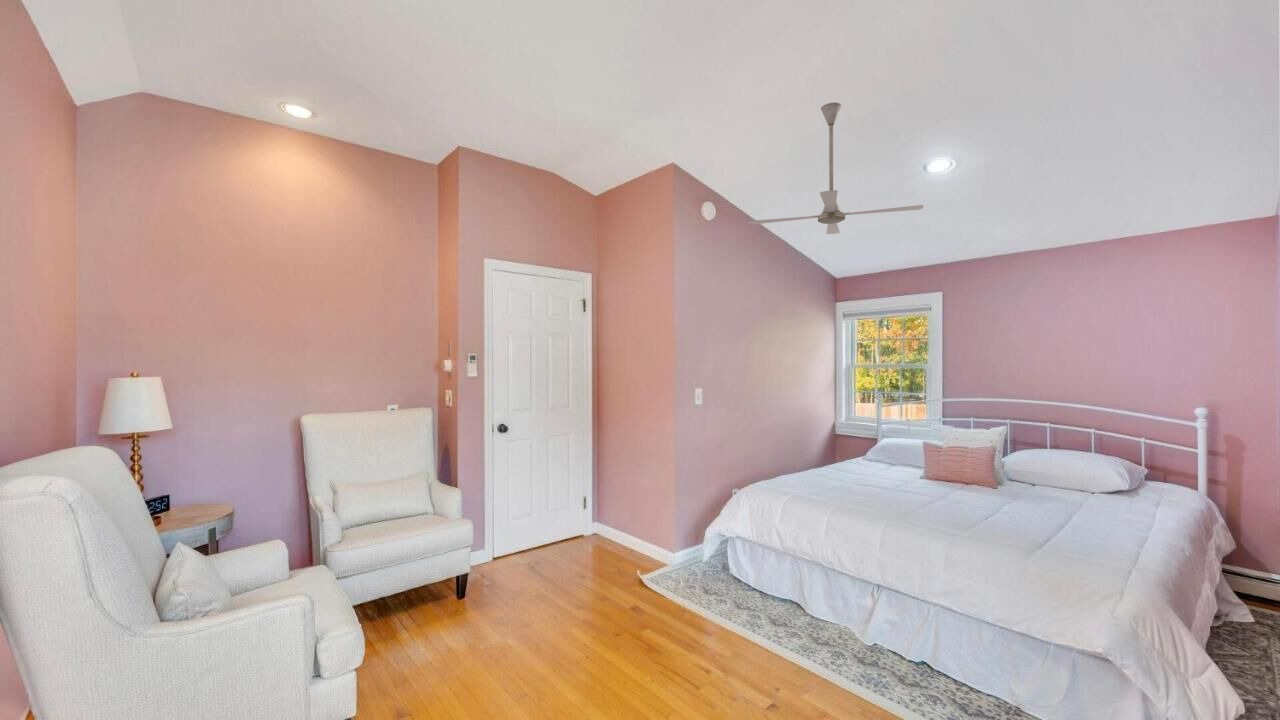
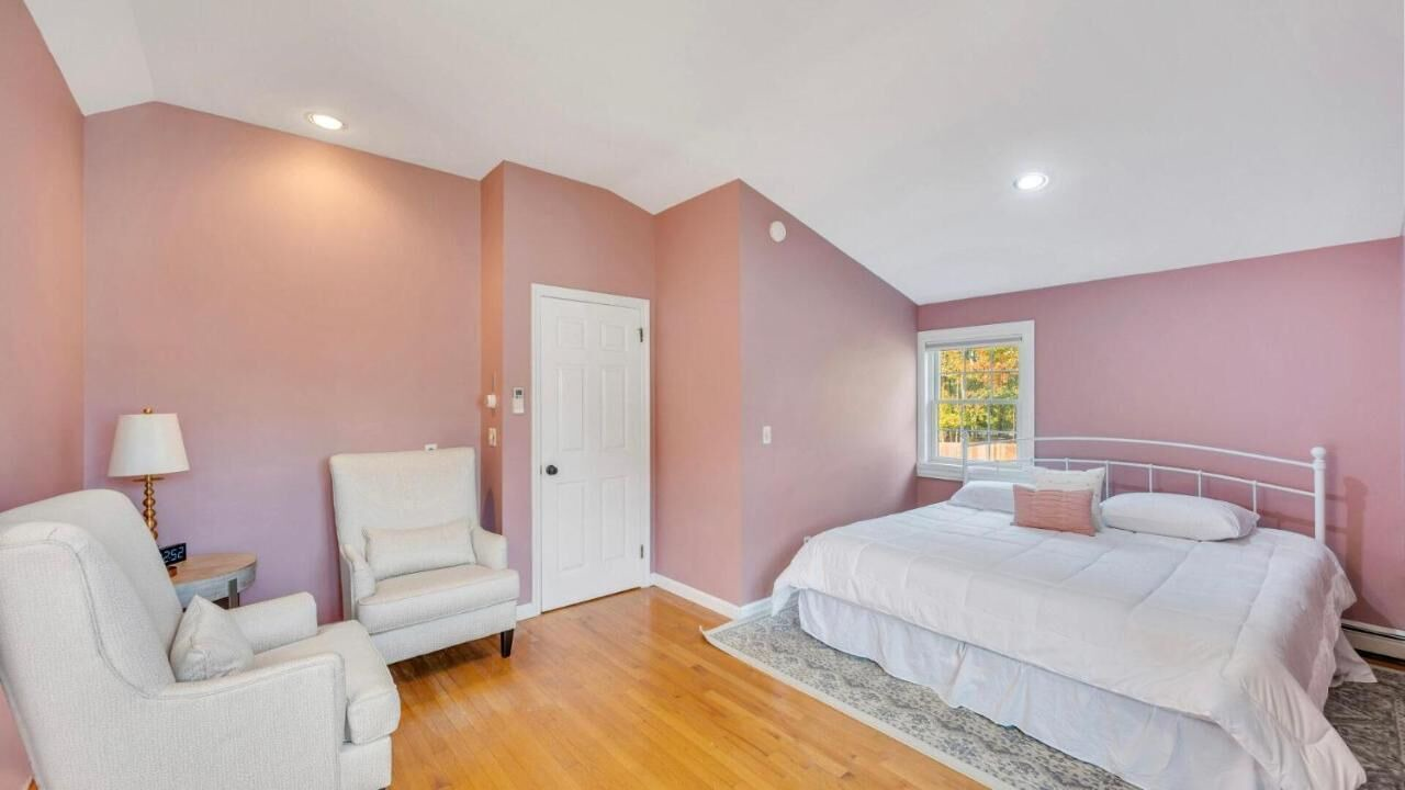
- ceiling fan (831, 164)
